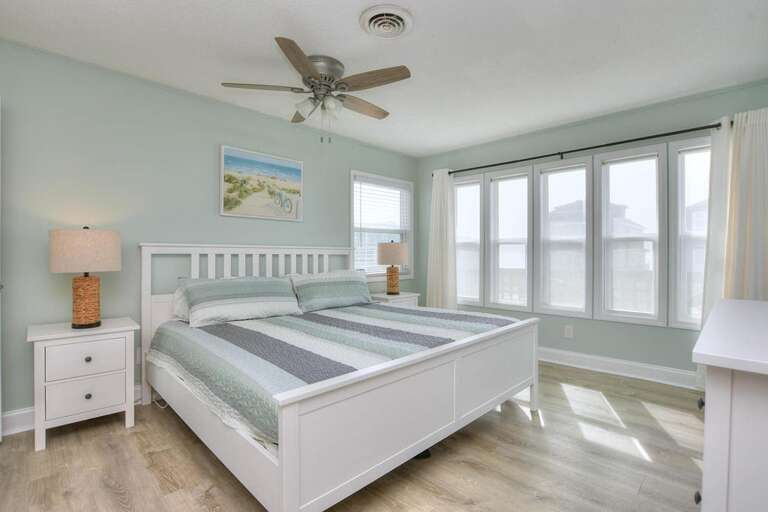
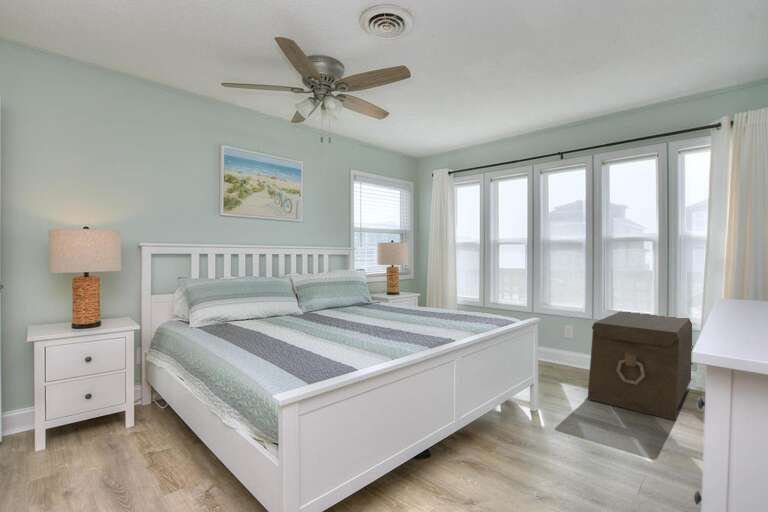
+ storage trunk (645, 353)
